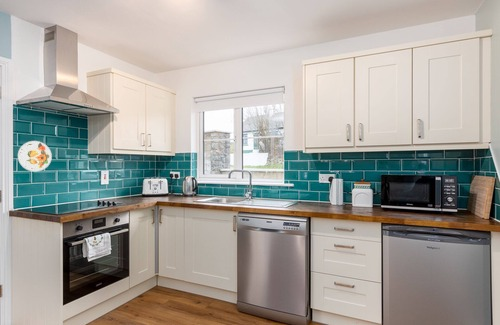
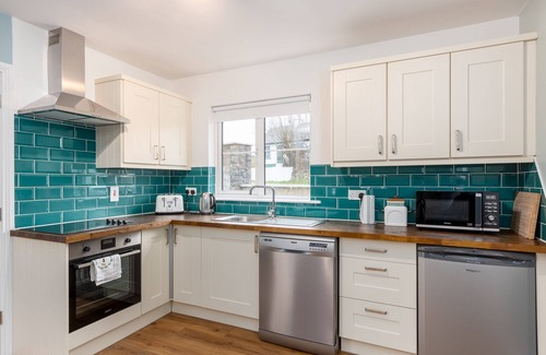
- decorative plate (35, 156)
